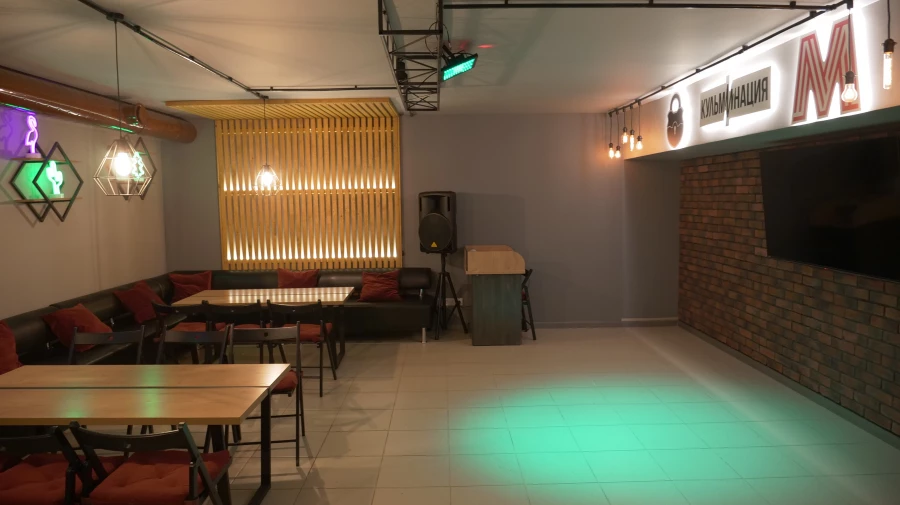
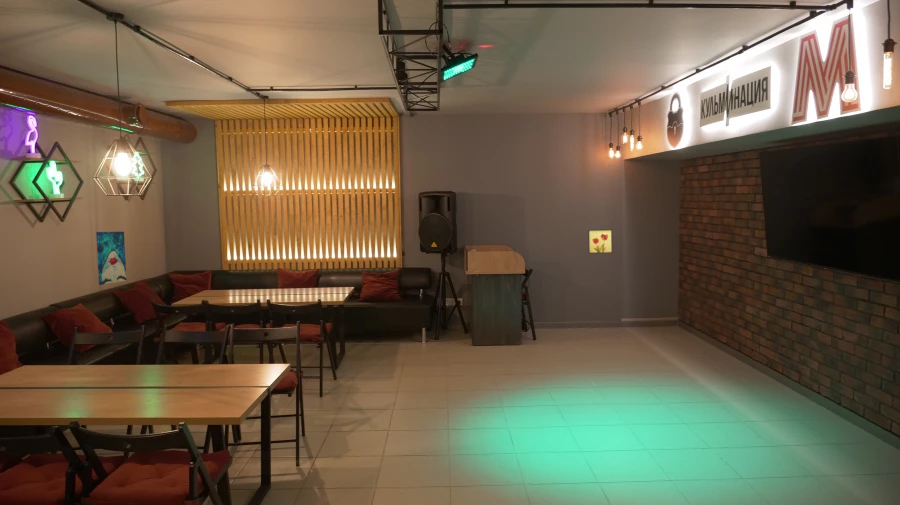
+ wall art (600, 241)
+ wall art (111, 257)
